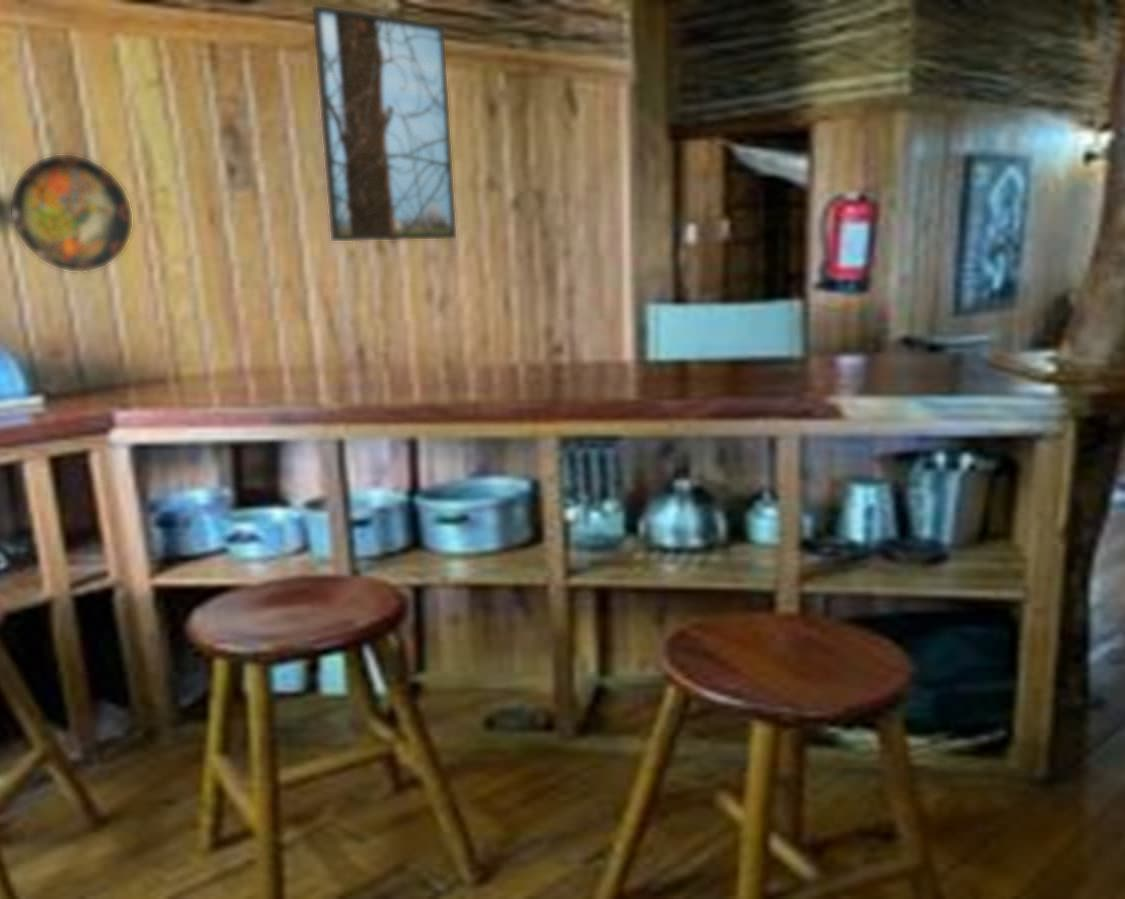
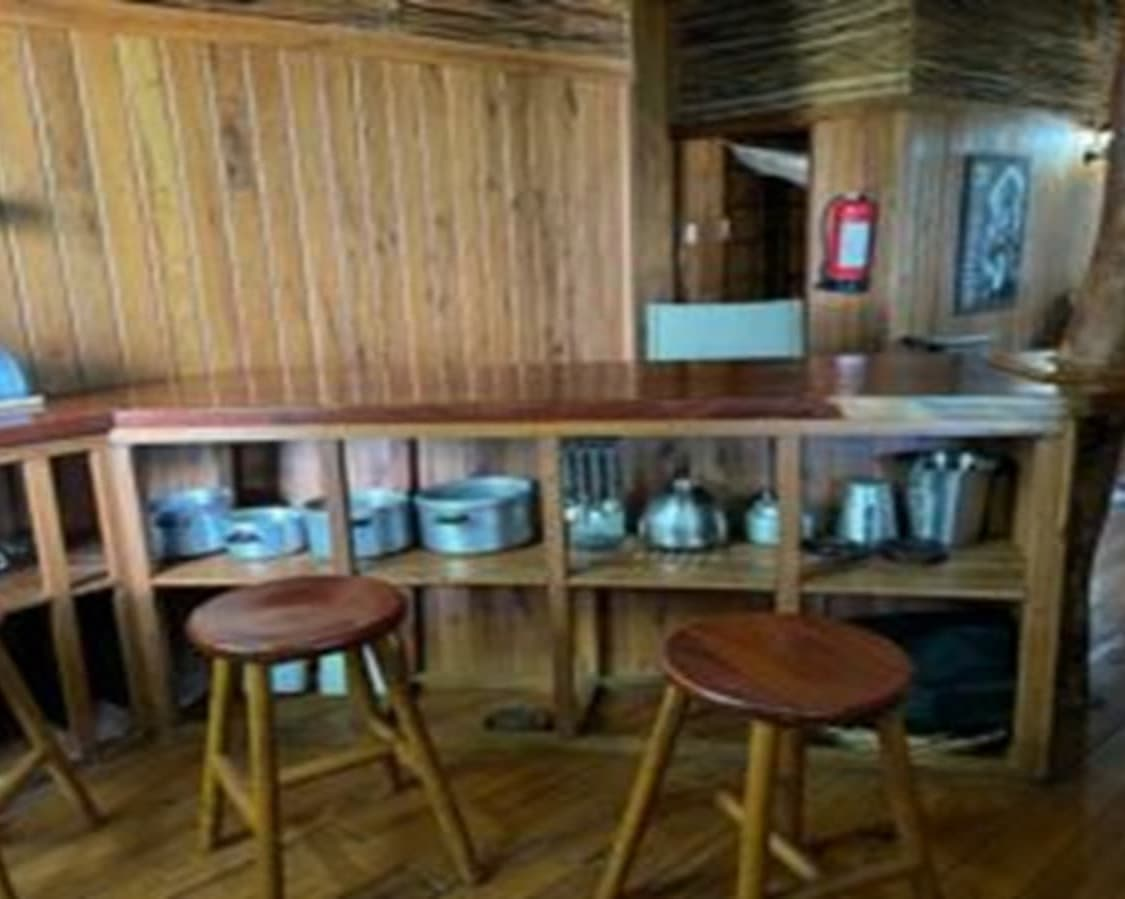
- decorative plate (72, 214)
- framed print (389, 130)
